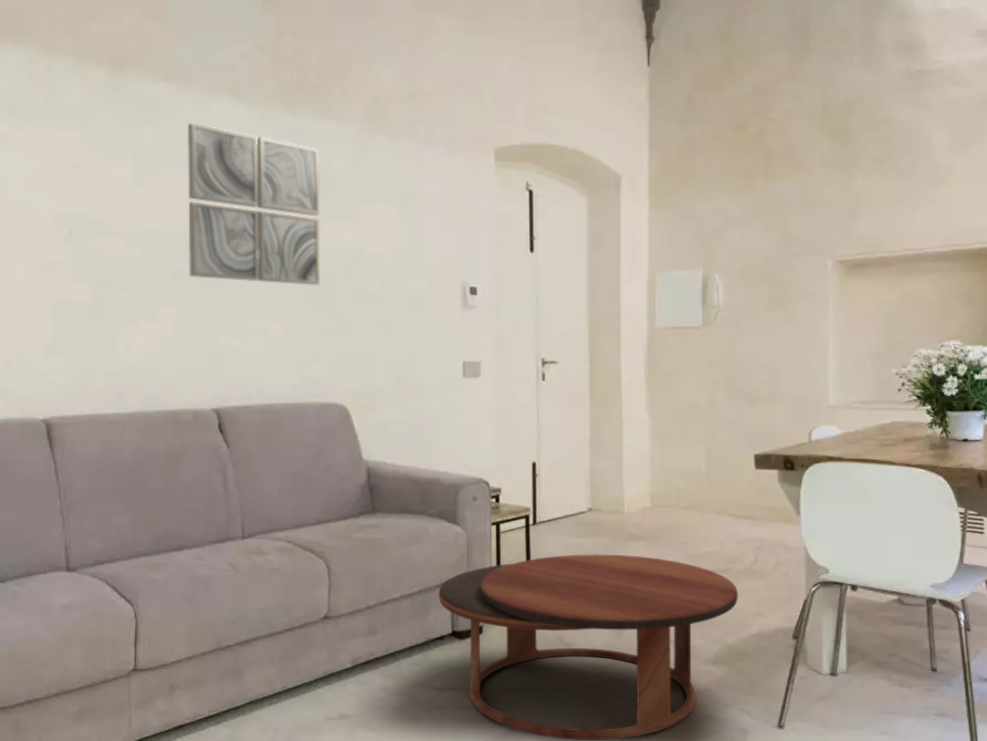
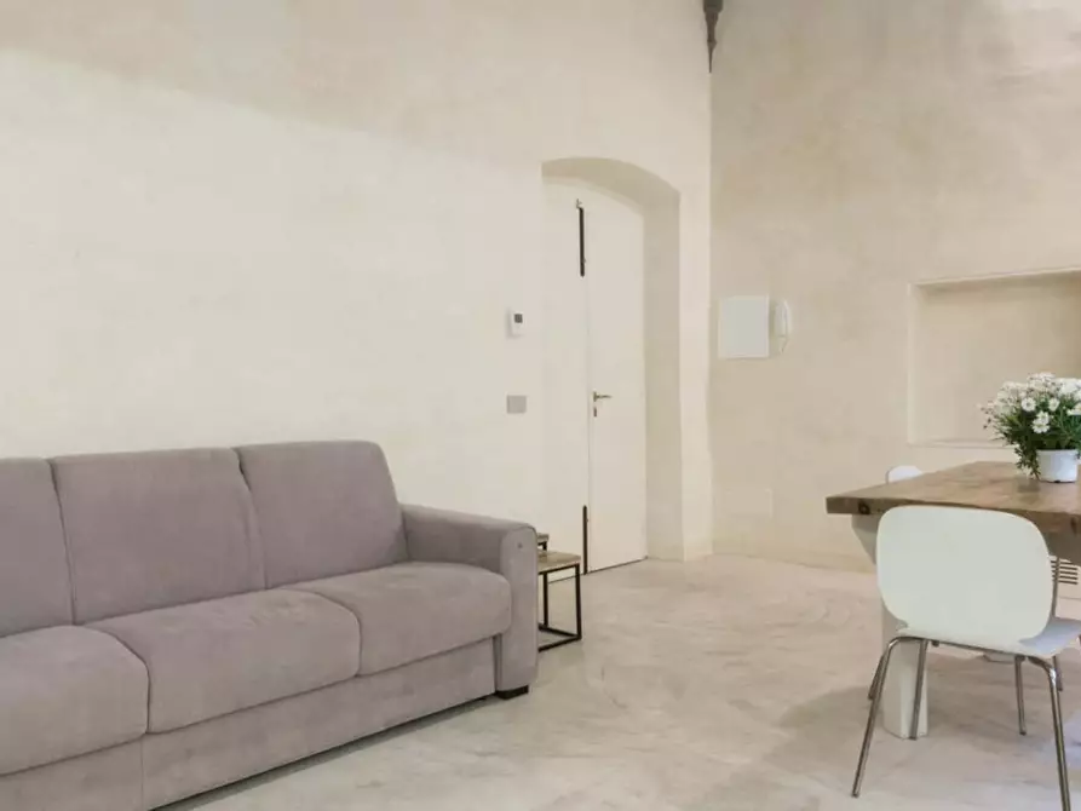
- wall art (256, 210)
- coffee table (584, 628)
